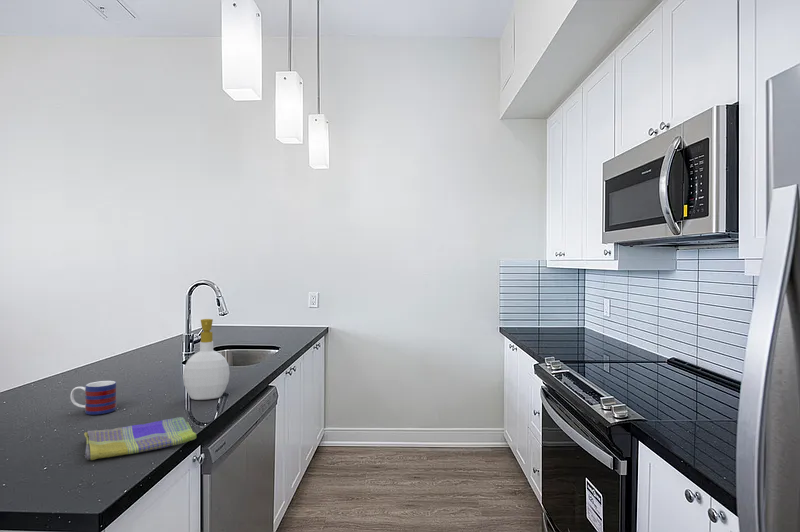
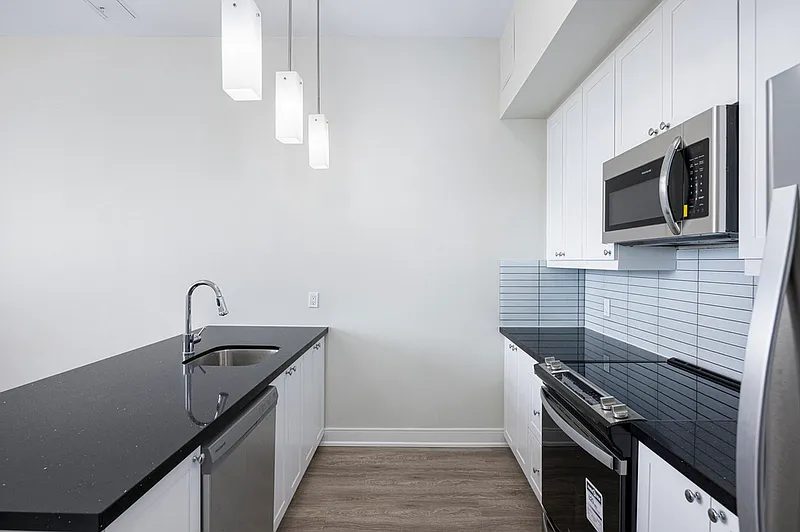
- dish towel (140, 436)
- soap bottle (206, 358)
- mug (93, 397)
